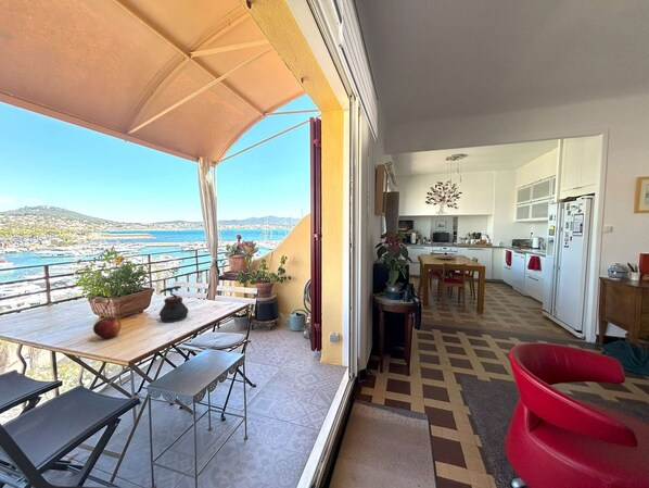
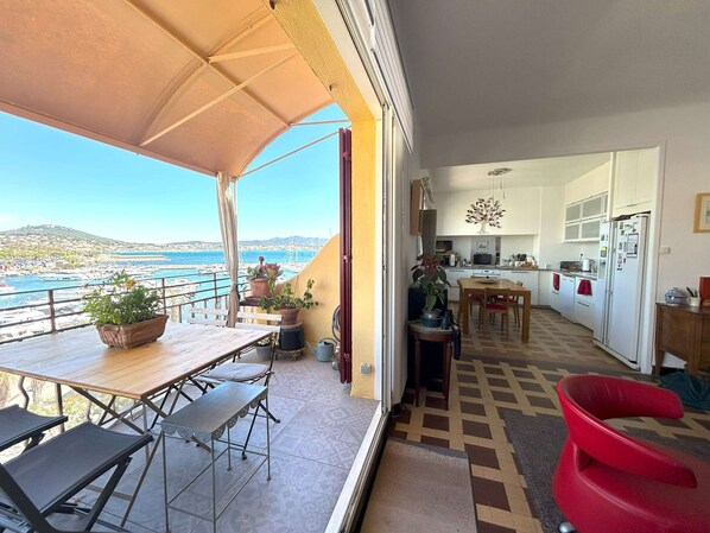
- fruit (106, 327)
- teapot (173, 302)
